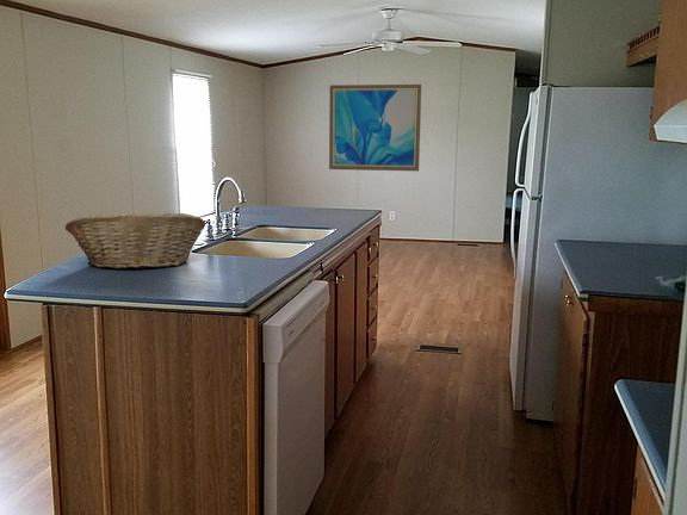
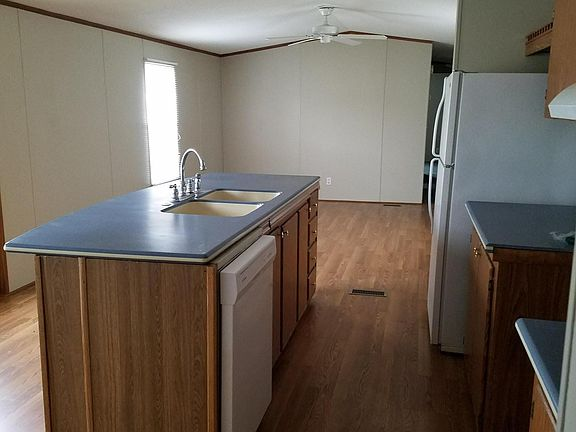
- fruit basket (137, 236)
- wall art (373, 128)
